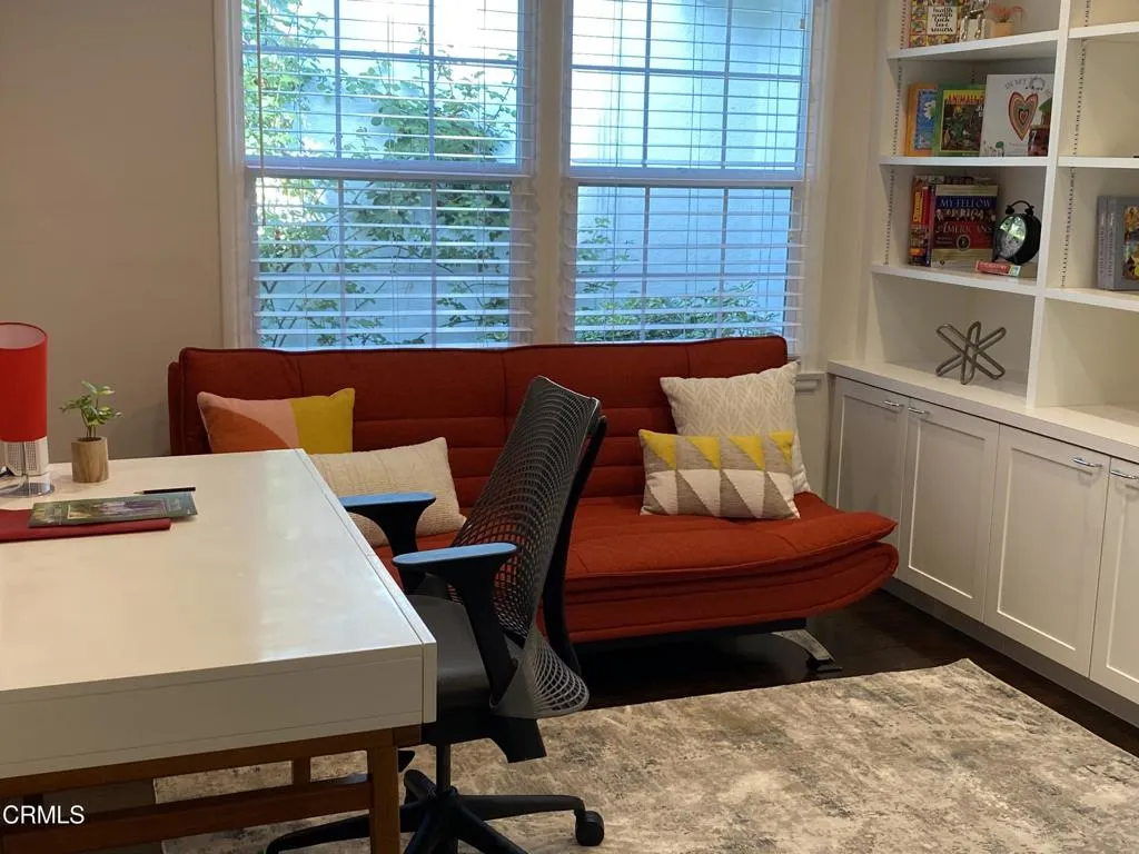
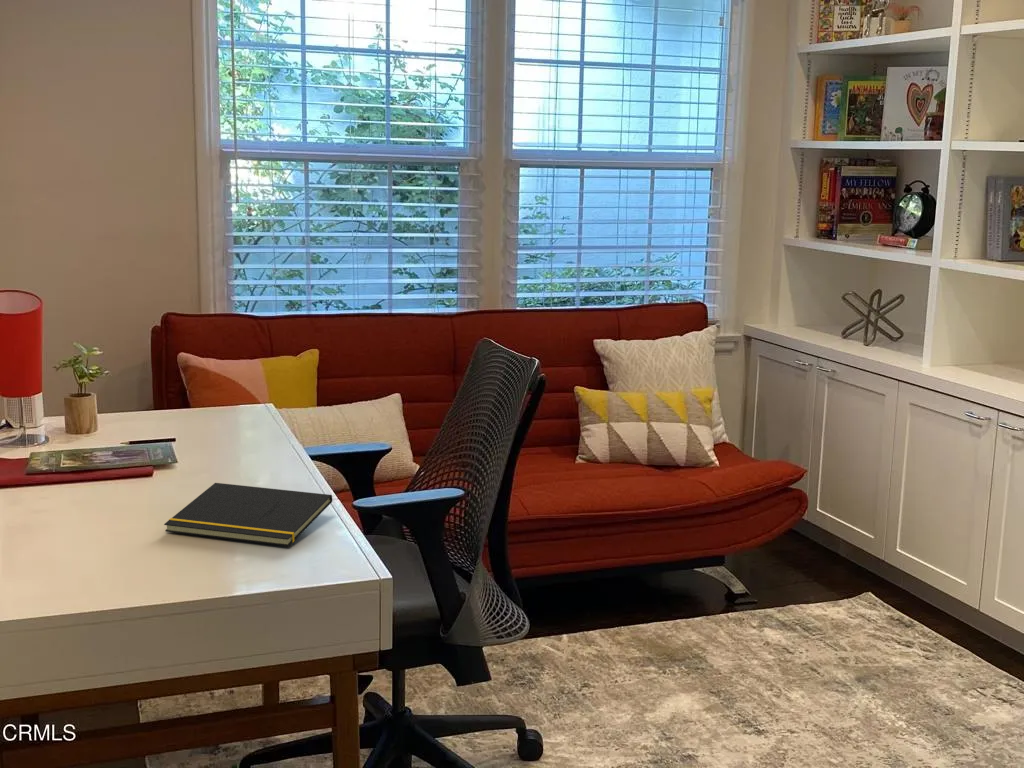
+ notepad (250, 512)
